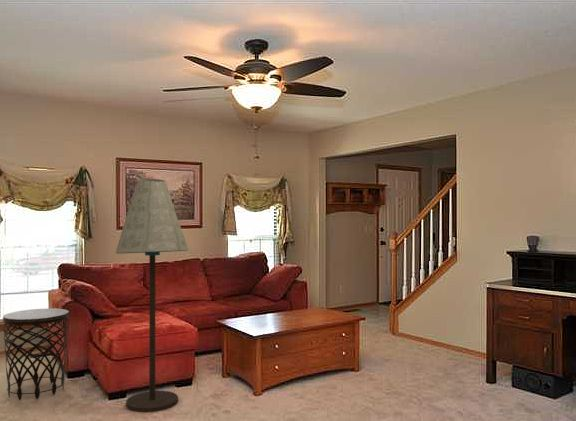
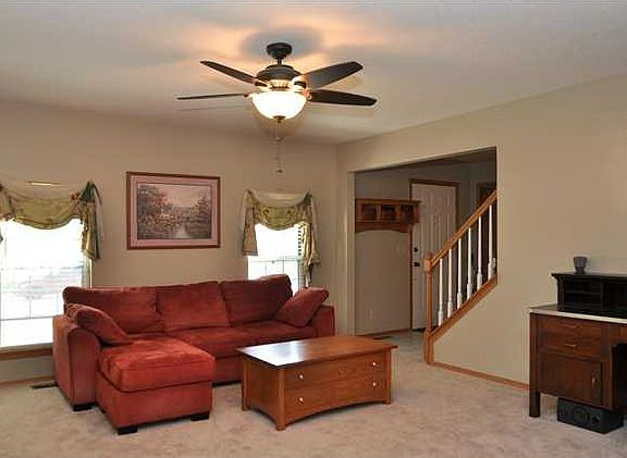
- side table (39, 350)
- floor lamp (152, 289)
